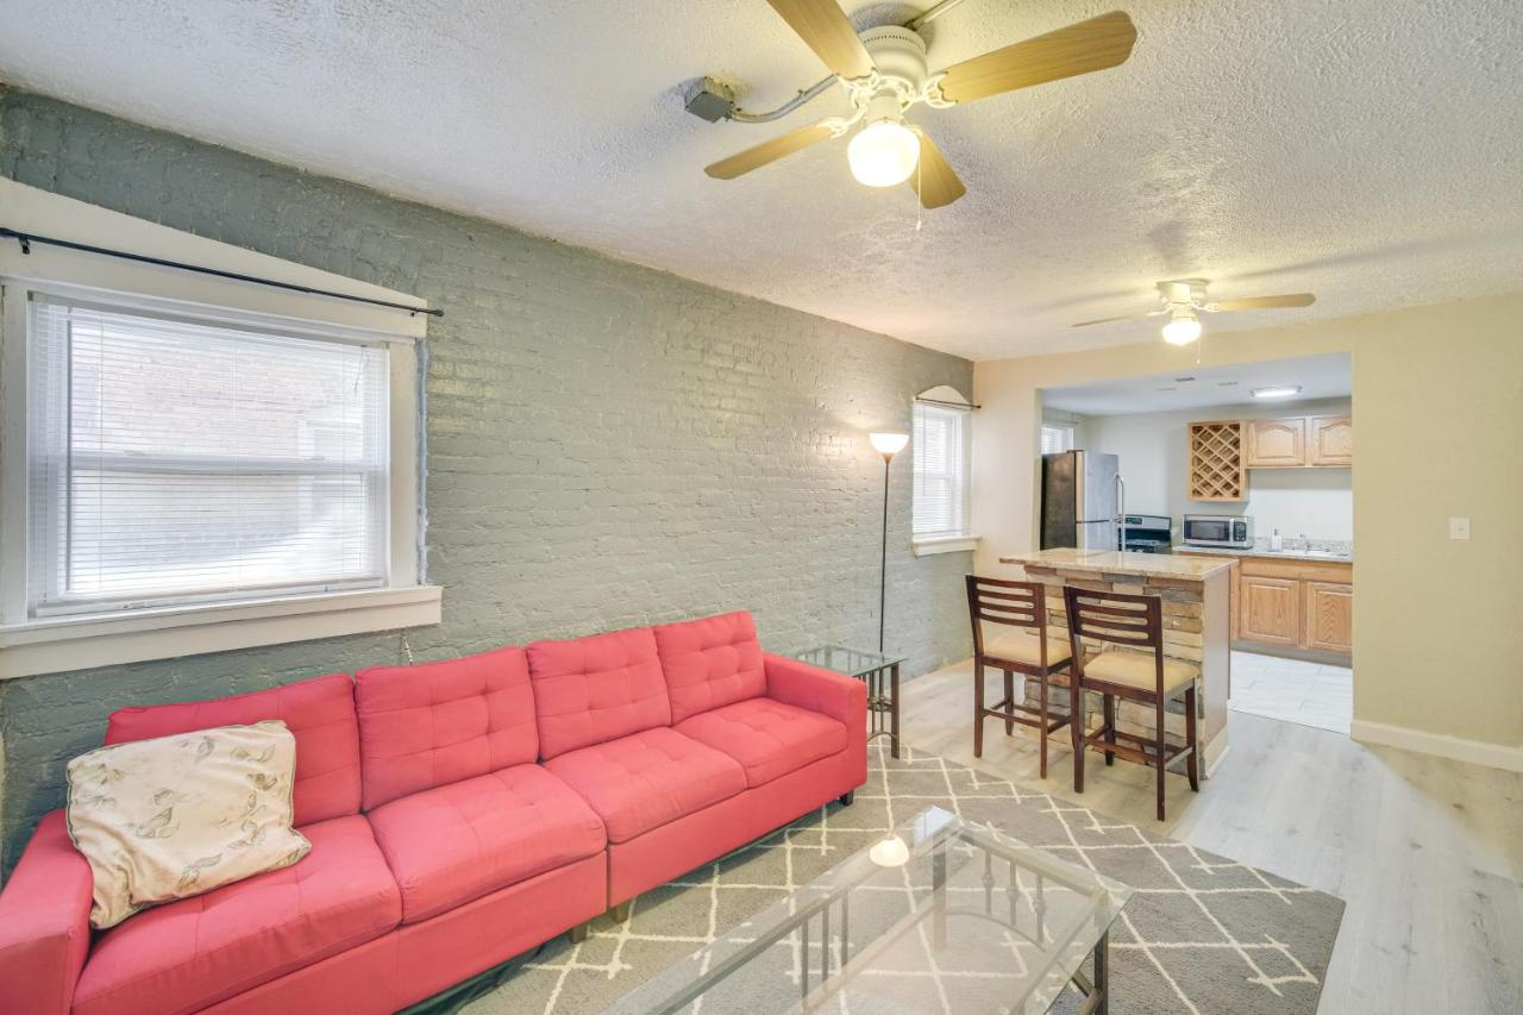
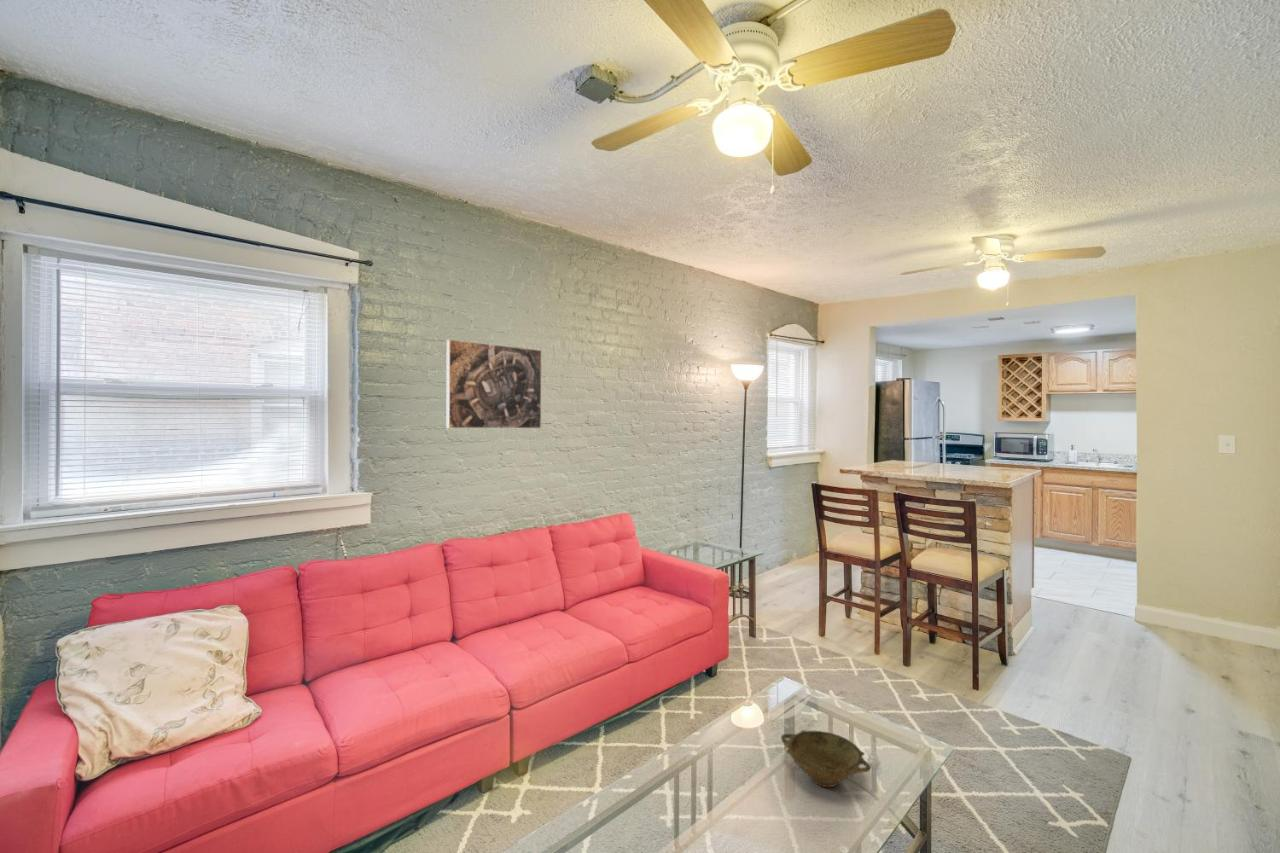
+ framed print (496, 386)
+ bowl (824, 763)
